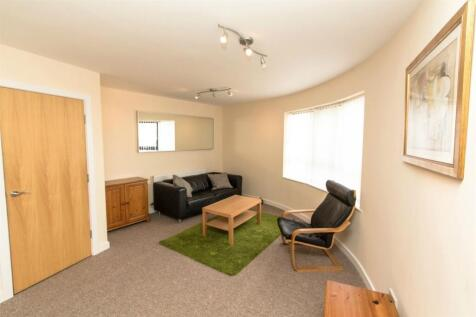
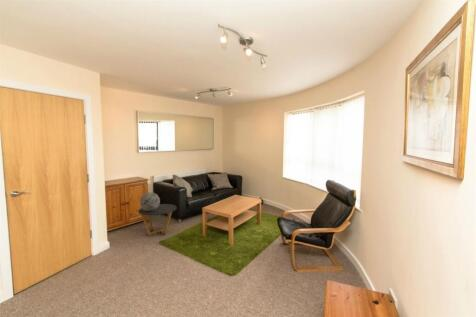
+ side table (158, 214)
+ decorative globe (150, 201)
